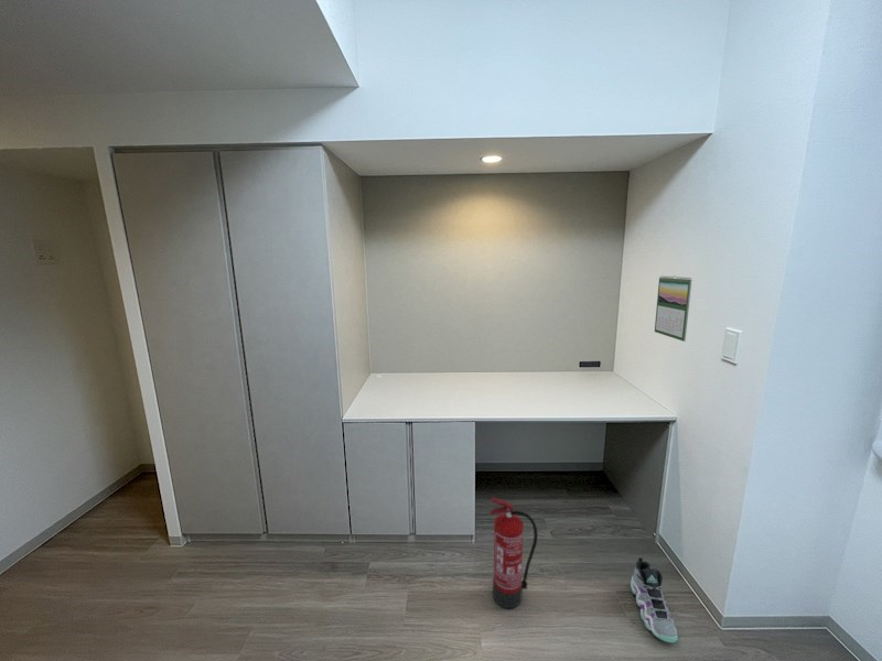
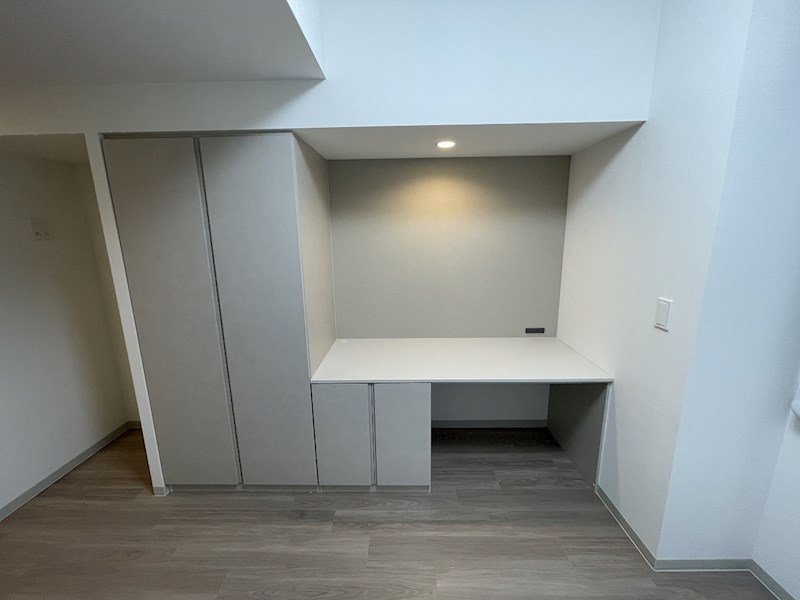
- fire extinguisher (513, 549)
- sneaker (652, 590)
- calendar (671, 306)
